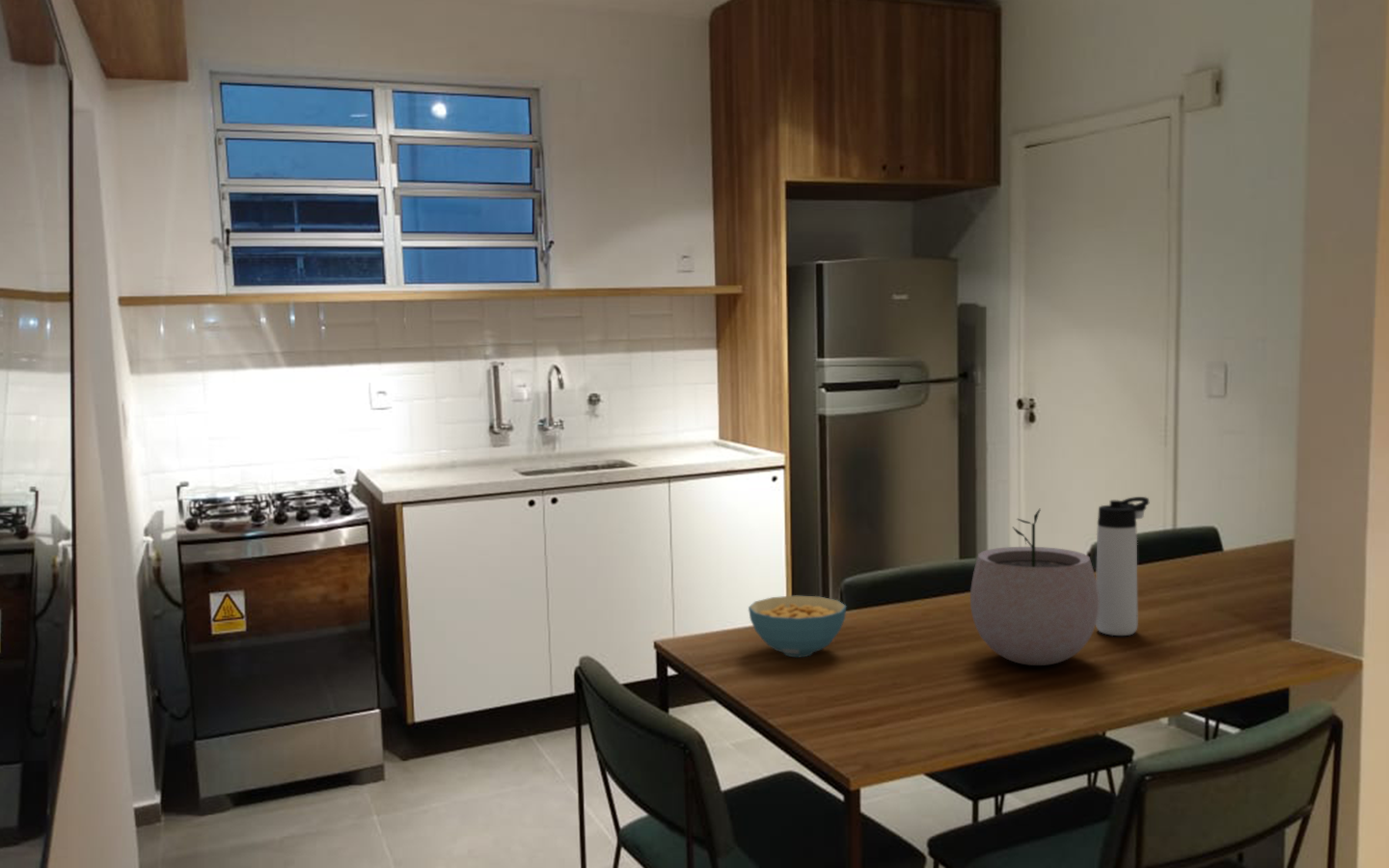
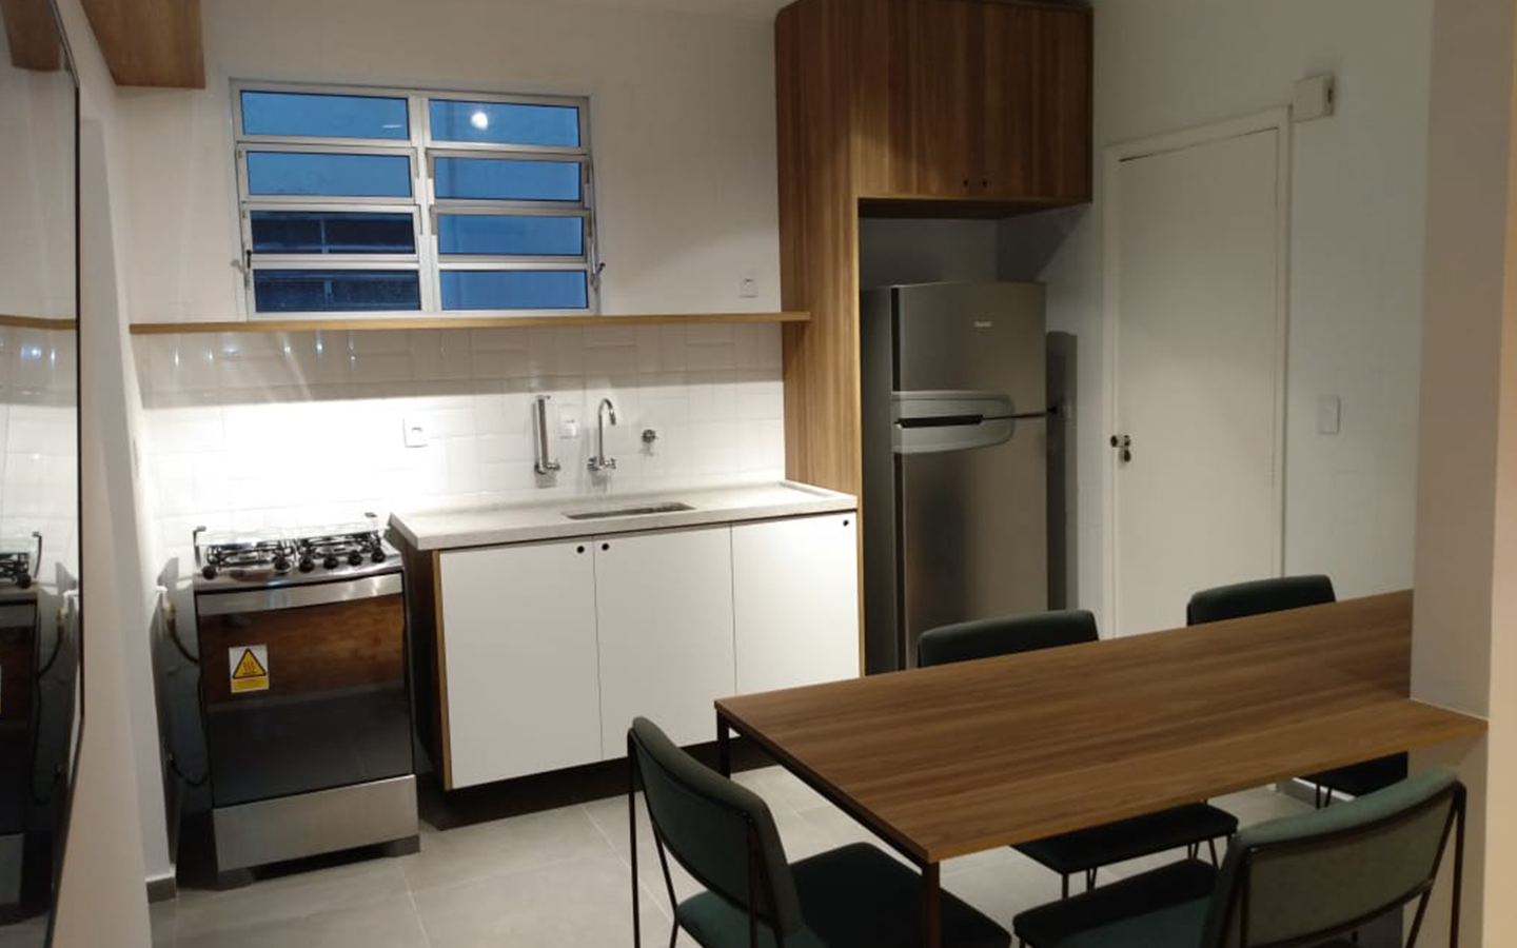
- thermos bottle (1123, 564)
- cereal bowl (798, 630)
- plant pot (1033, 585)
